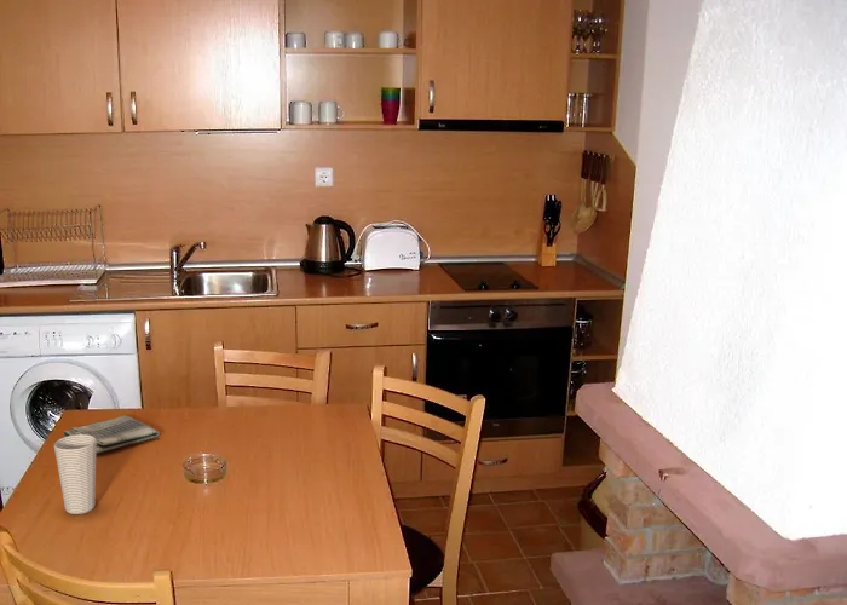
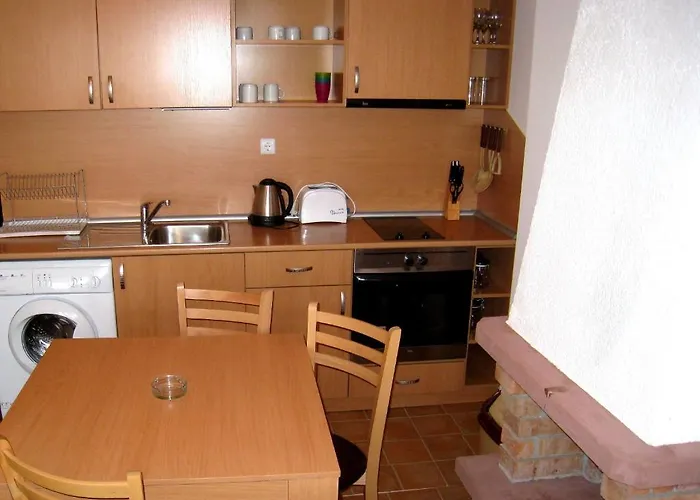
- cup (77, 474)
- dish towel (110, 432)
